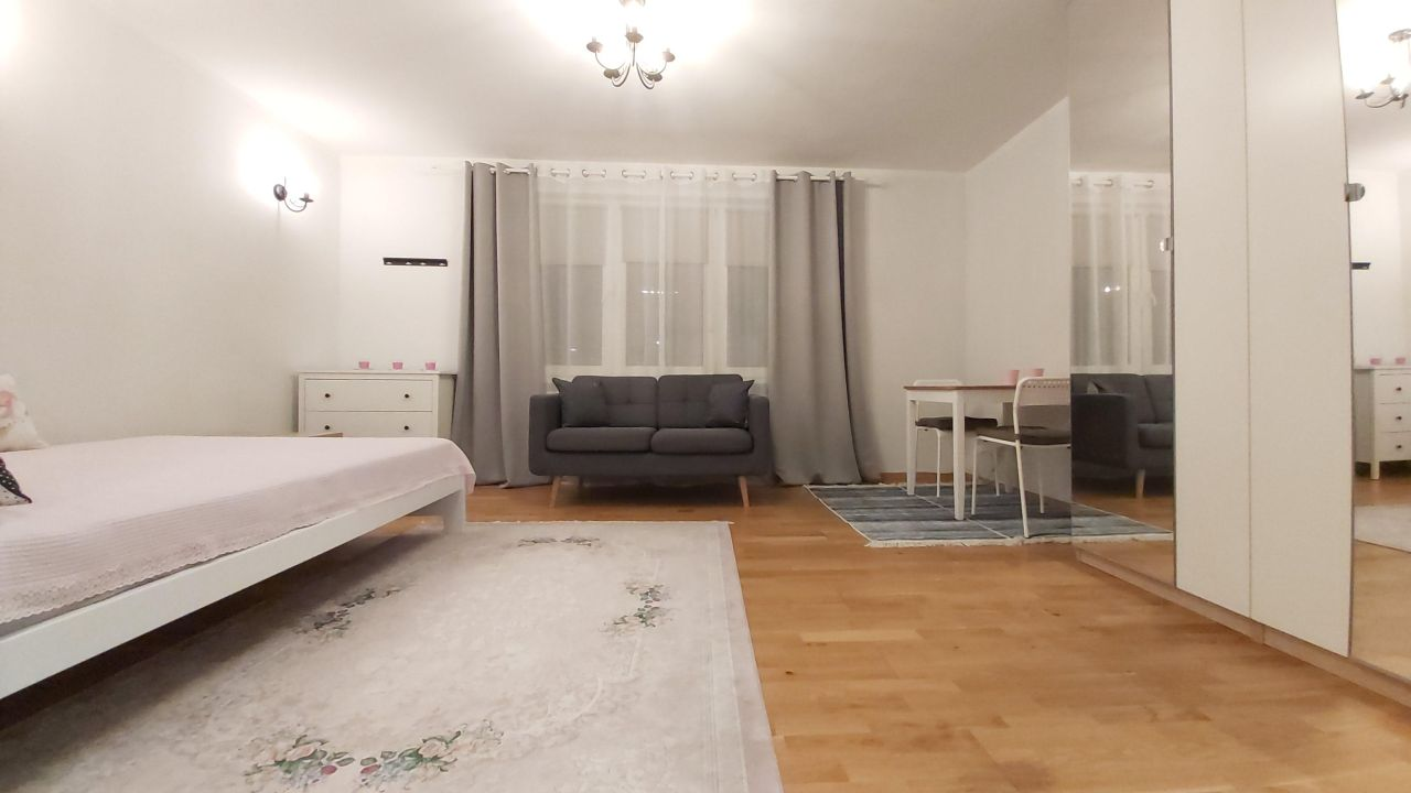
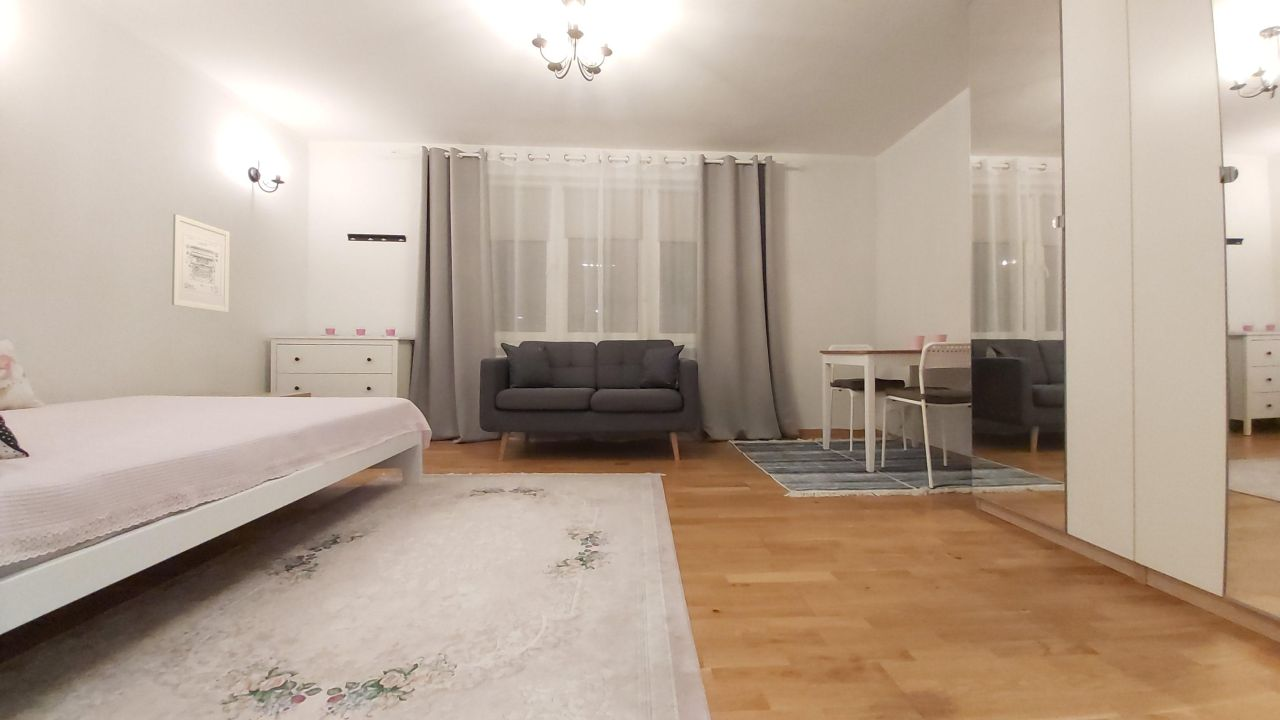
+ wall art (202, 266)
